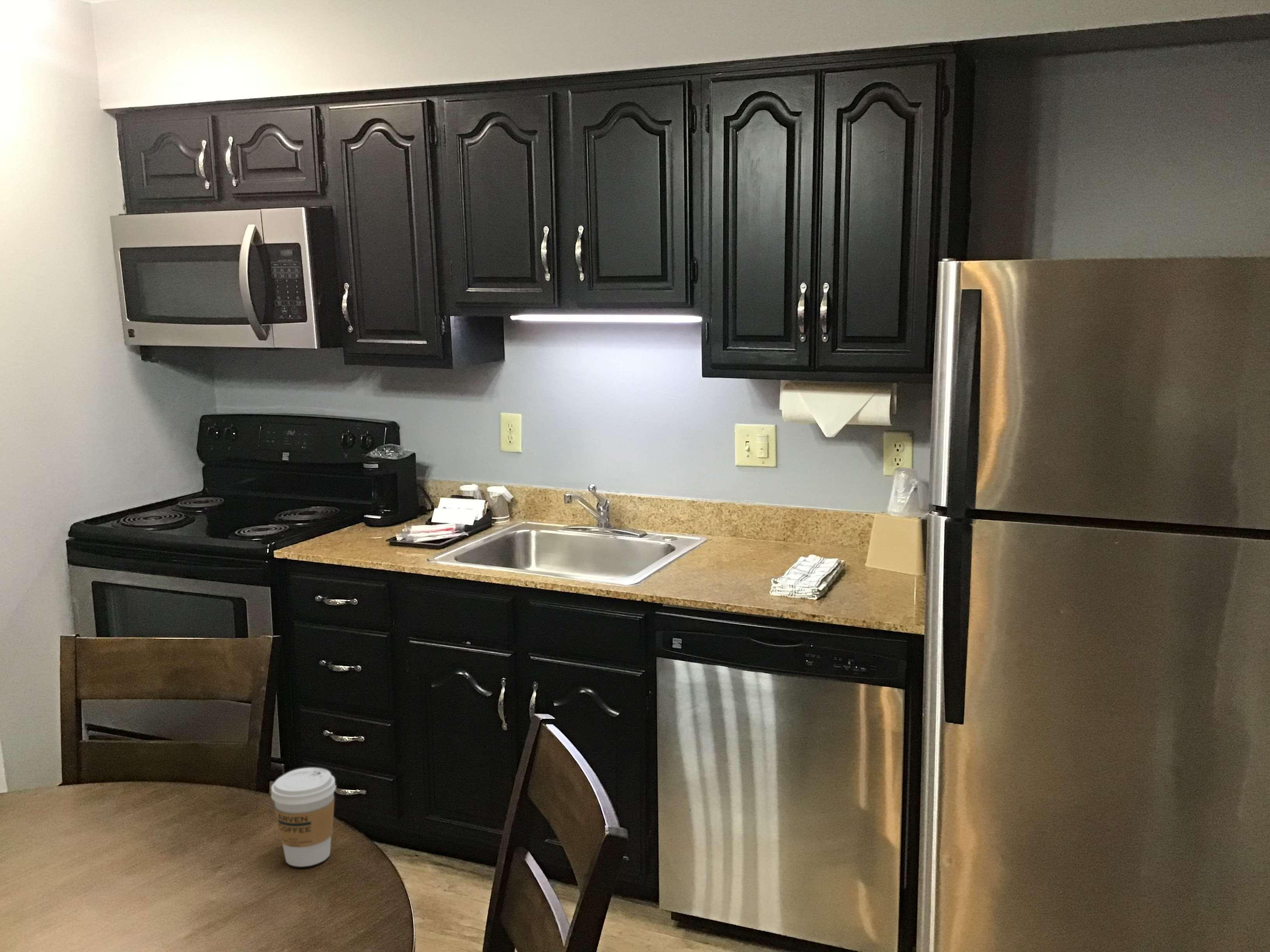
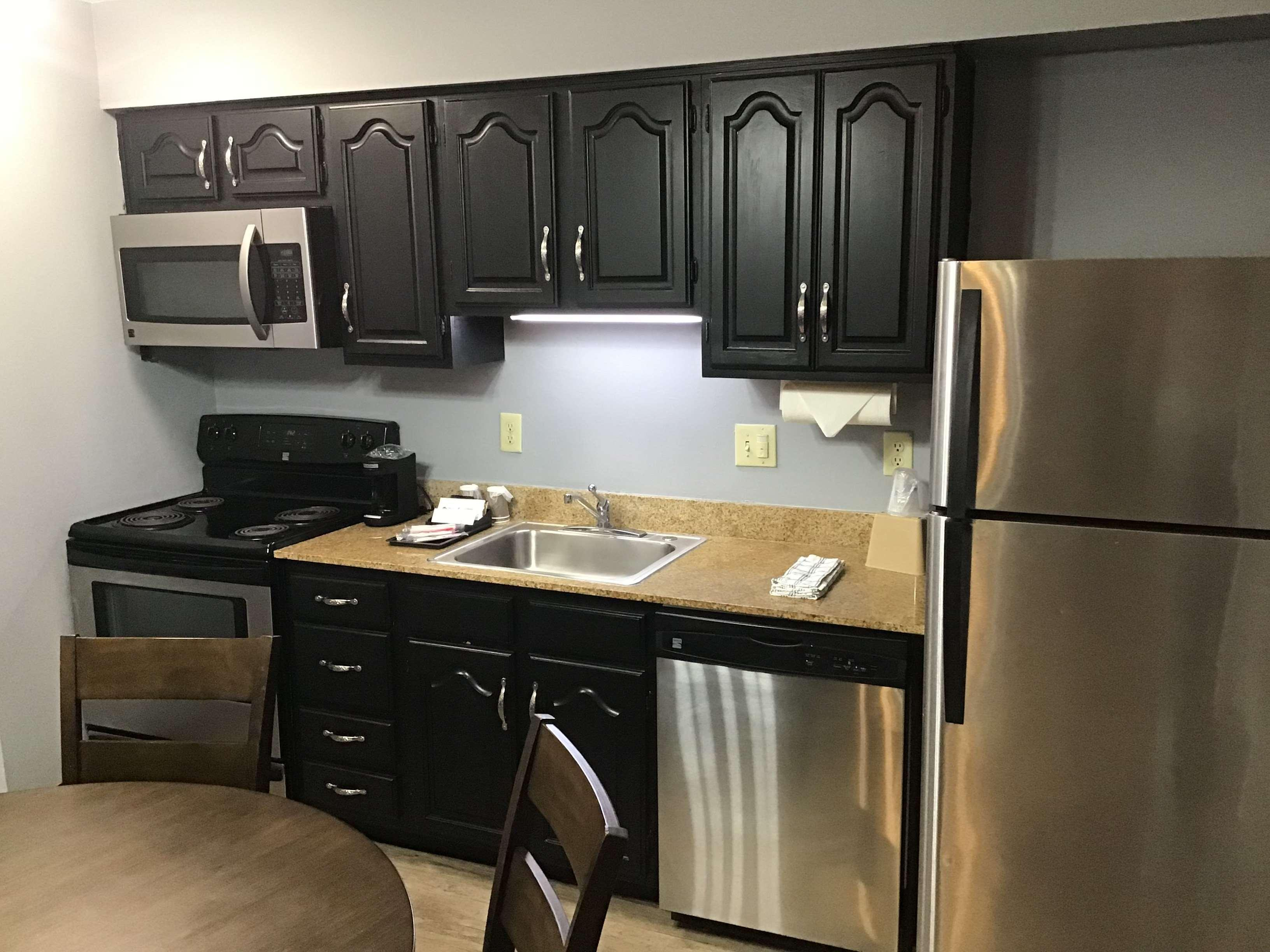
- coffee cup (305, 816)
